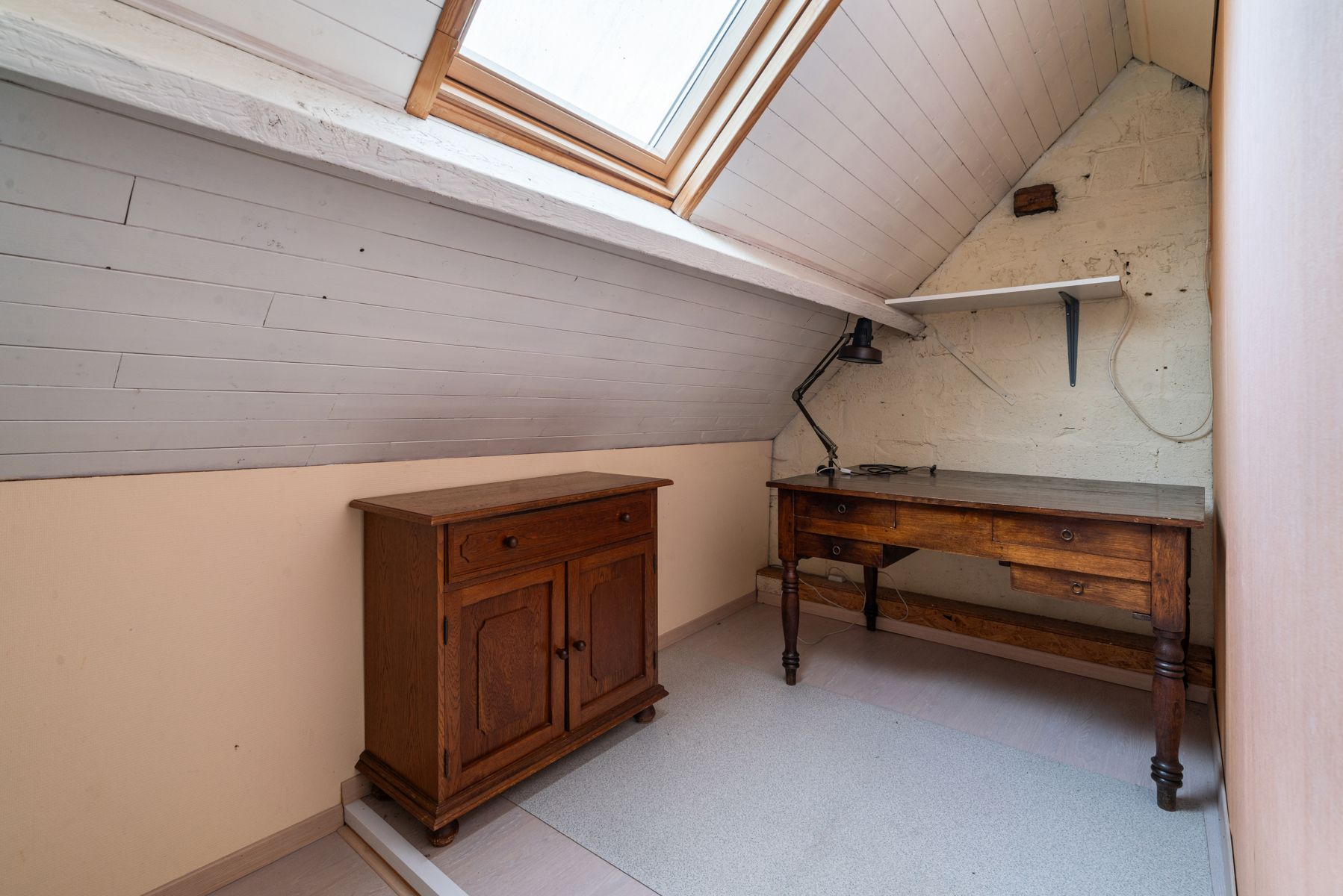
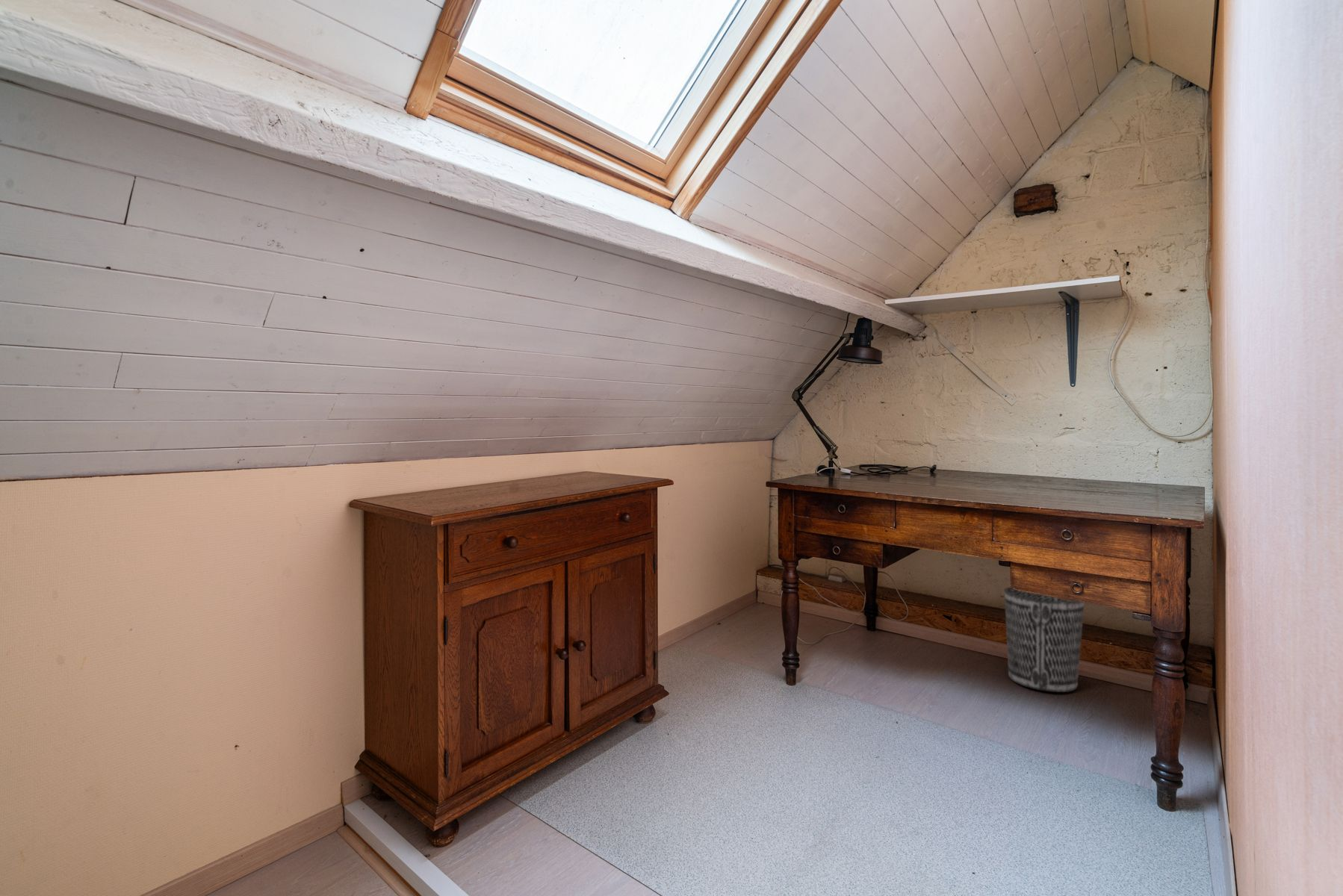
+ wastebasket (1043, 637)
